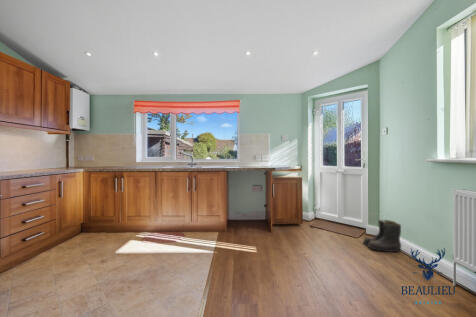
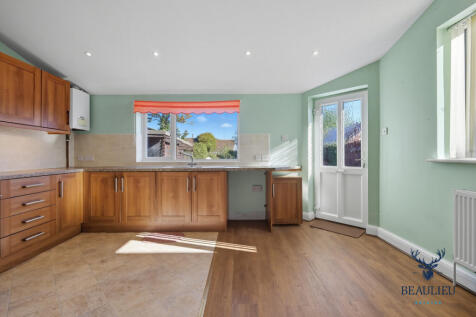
- boots (381, 234)
